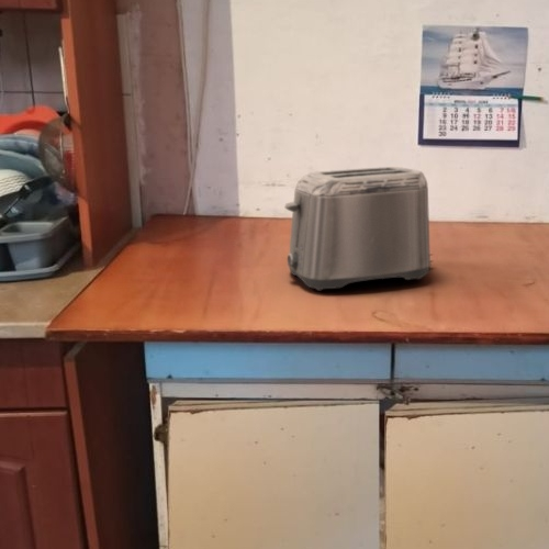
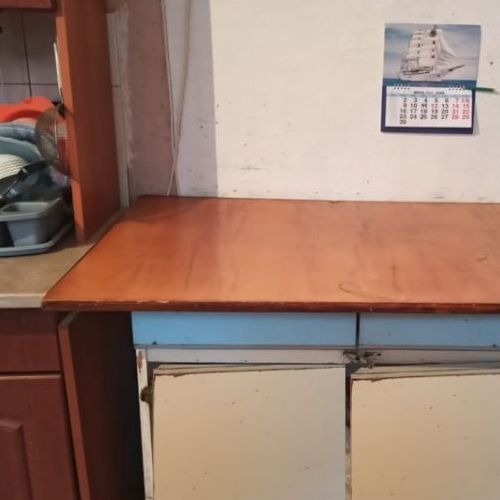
- toaster (365, 224)
